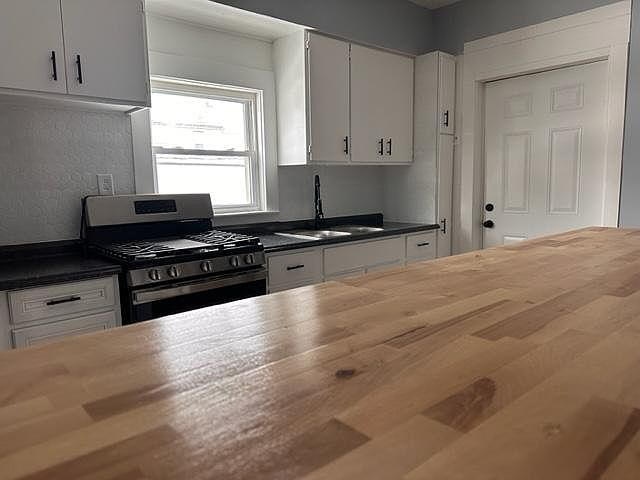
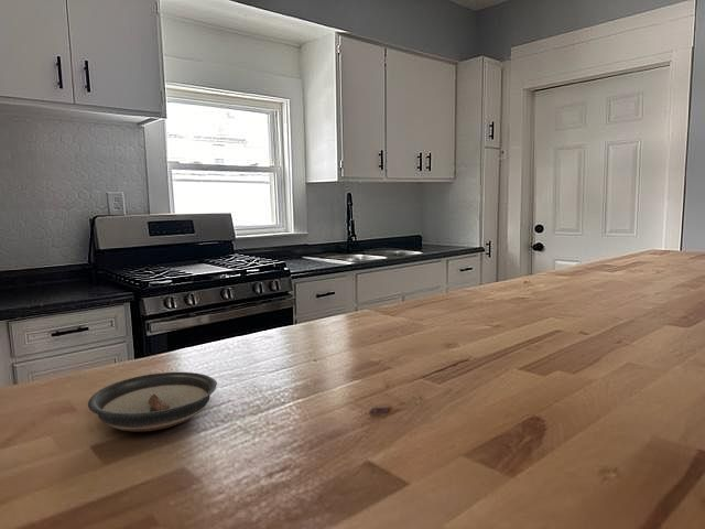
+ saucer (155, 404)
